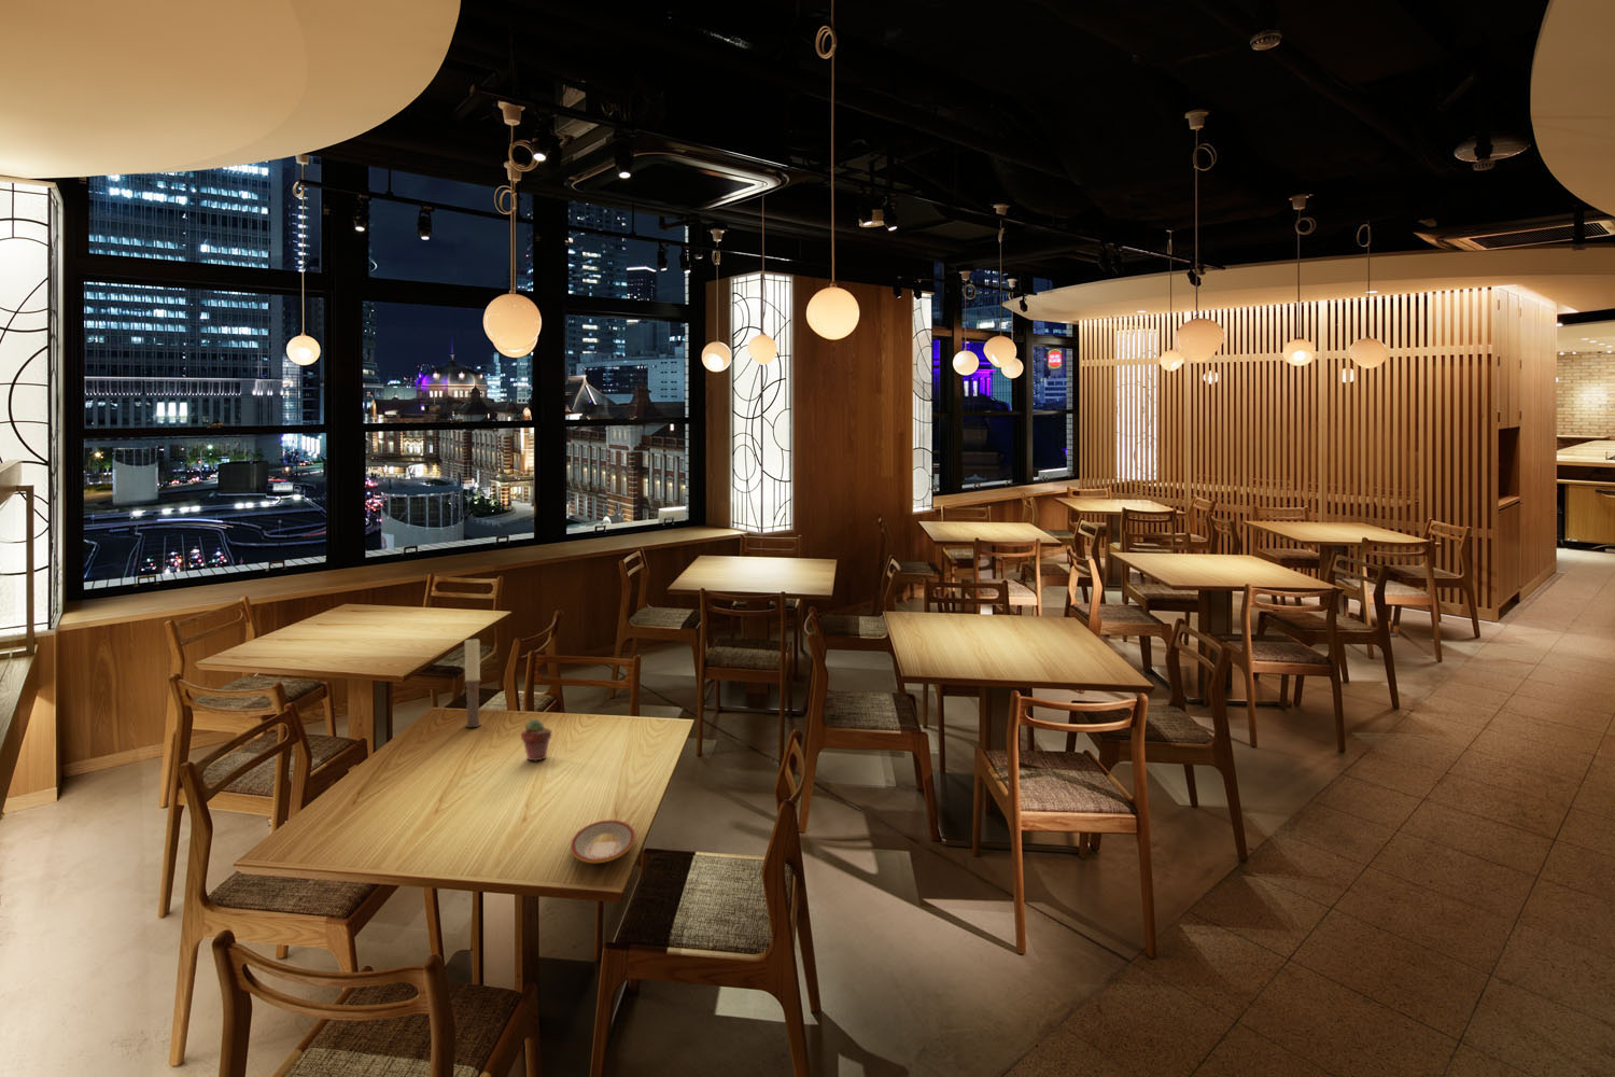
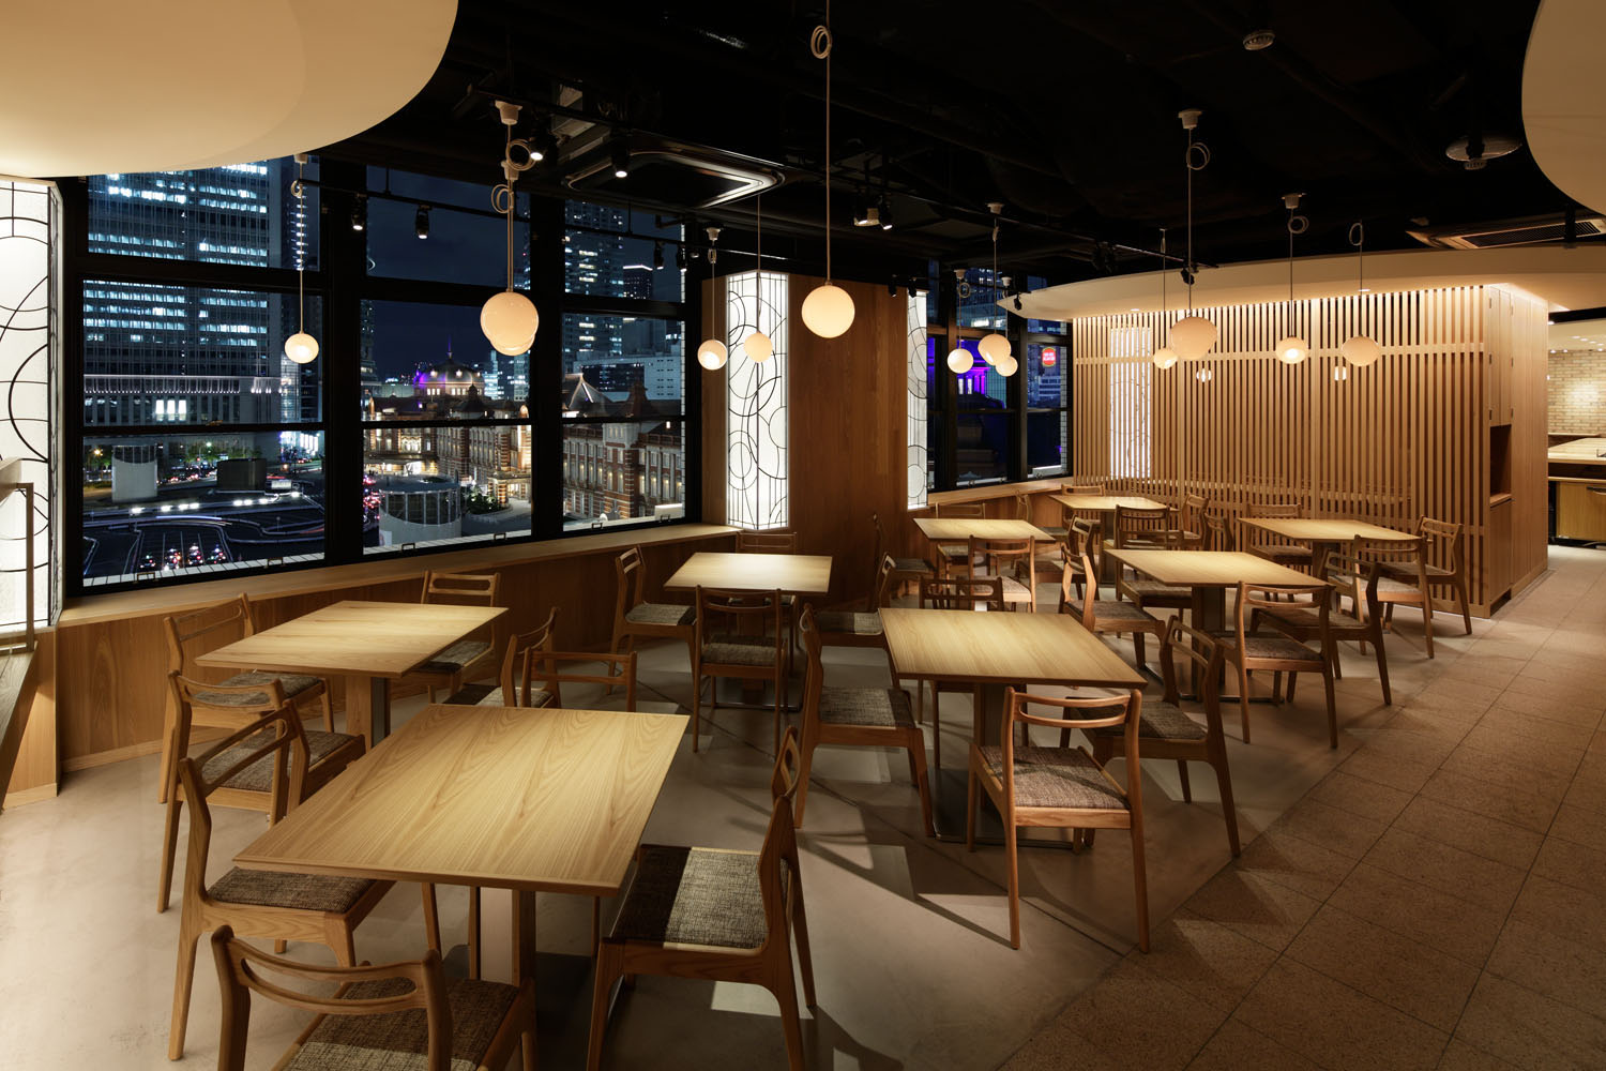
- candle (472, 680)
- potted succulent (536, 738)
- plate (603, 844)
